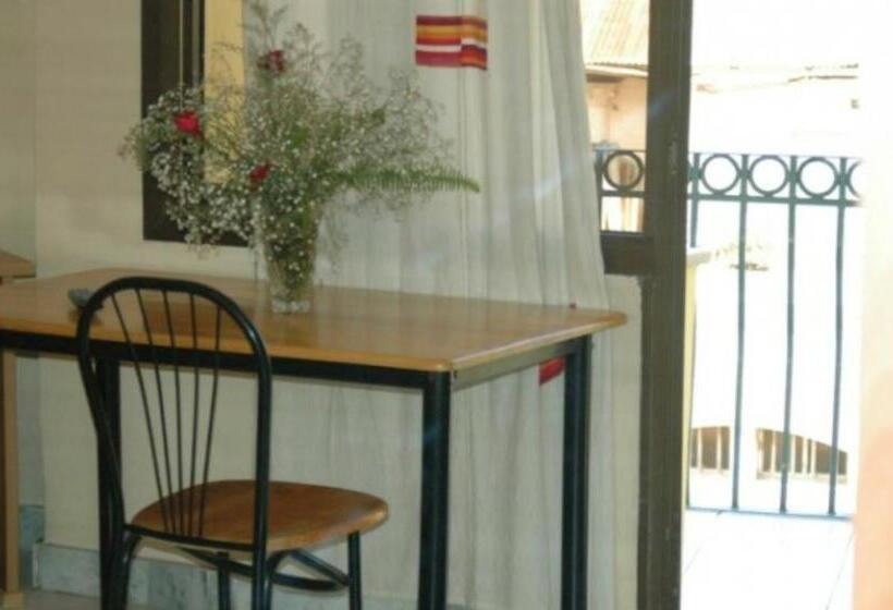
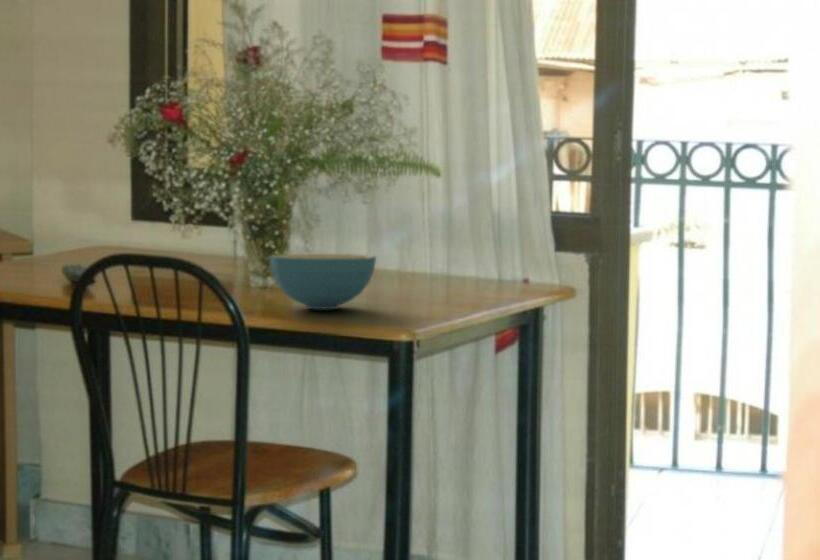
+ cereal bowl (322, 282)
